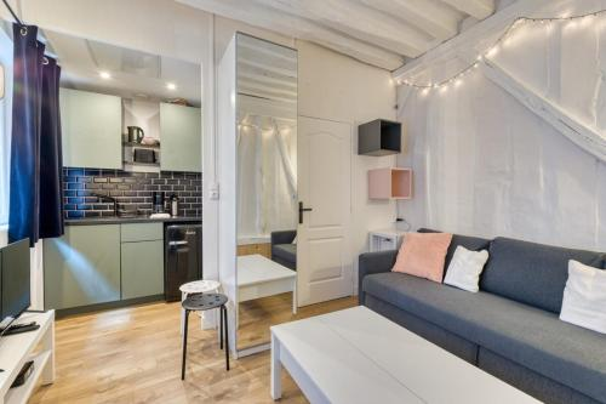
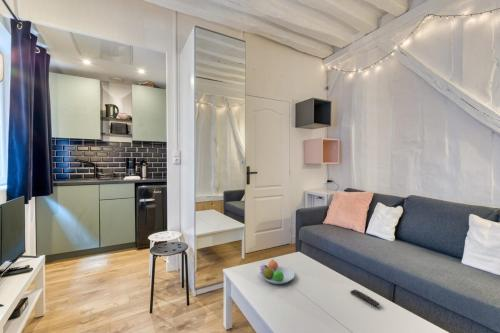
+ fruit bowl (276, 270)
+ remote control (365, 297)
